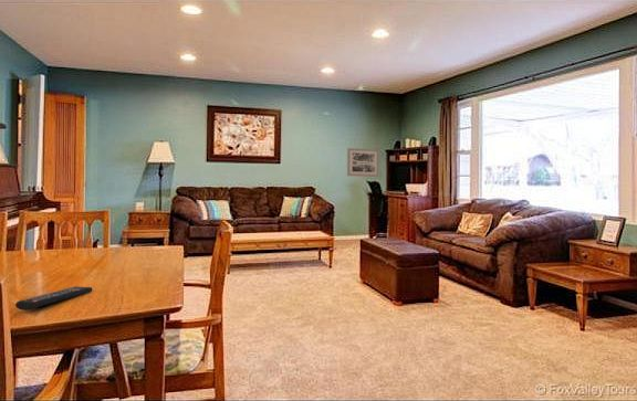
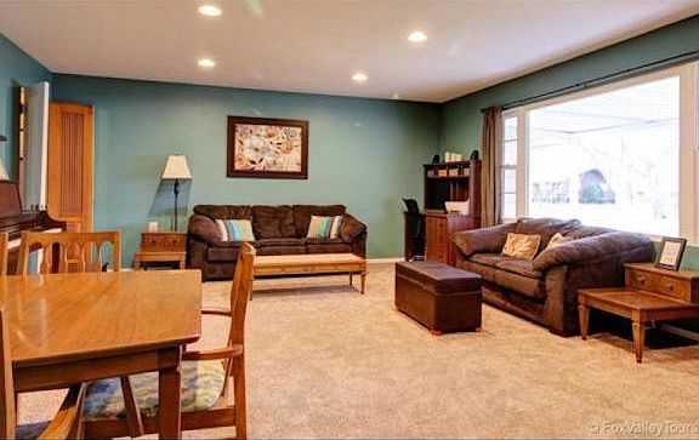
- wall art (363, 162)
- remote control (56, 296)
